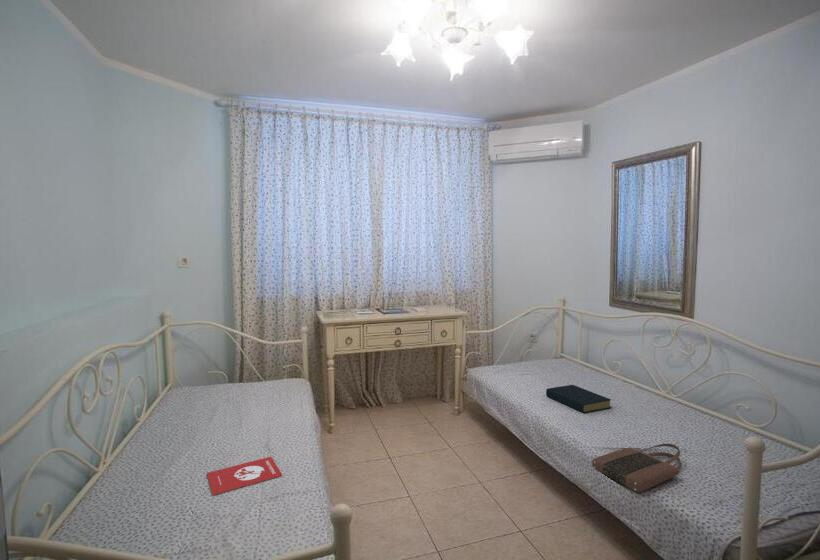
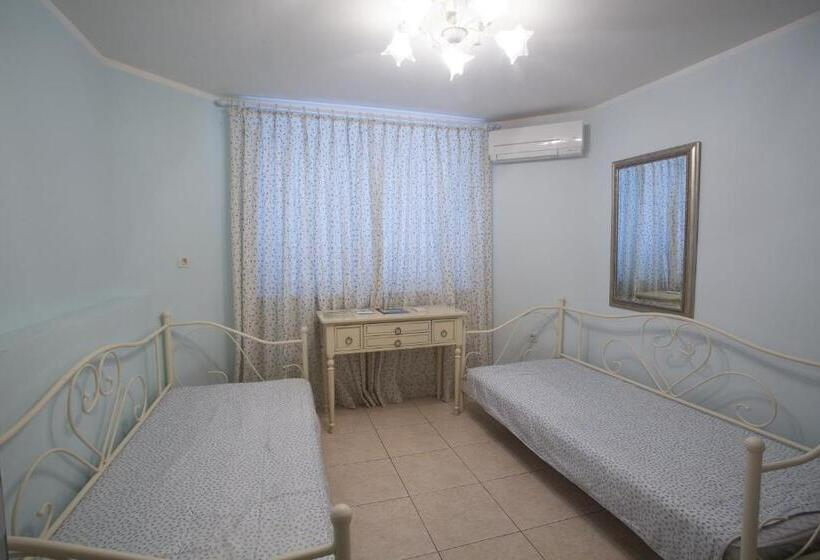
- hardback book (577, 397)
- book (244, 474)
- tote bag (645, 461)
